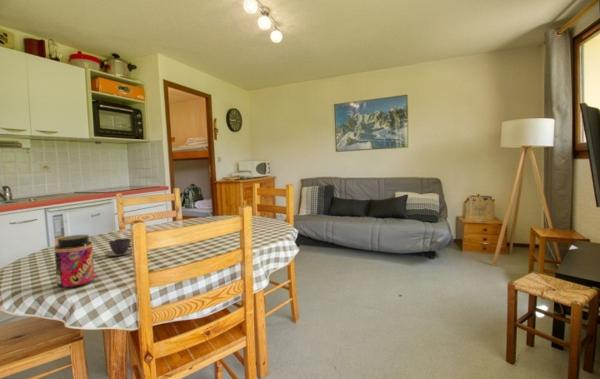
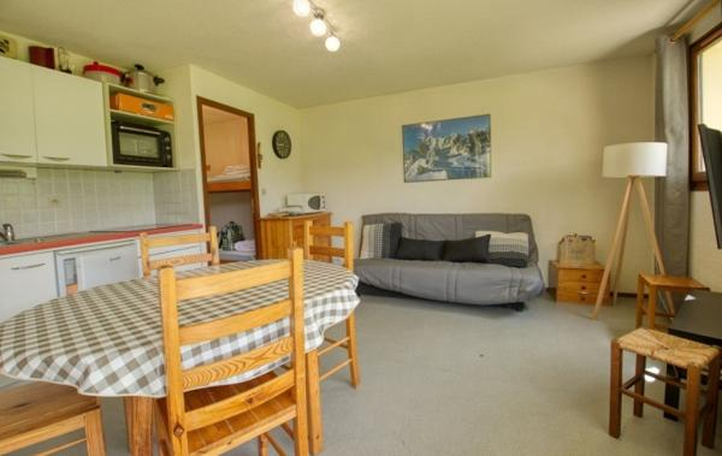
- jar (74, 260)
- teacup (121, 246)
